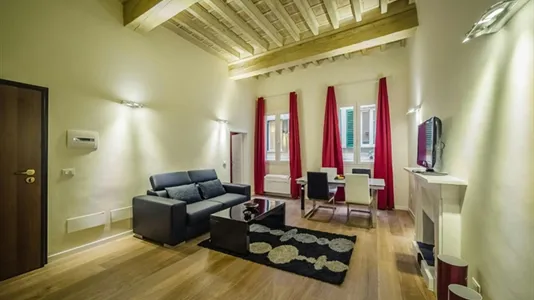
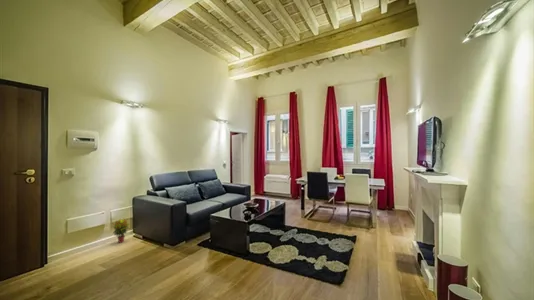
+ potted plant (121, 230)
